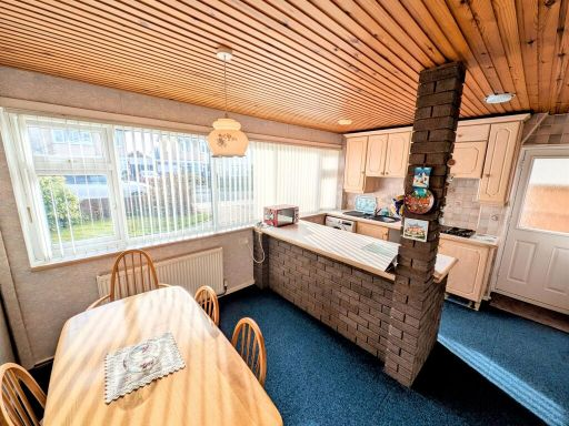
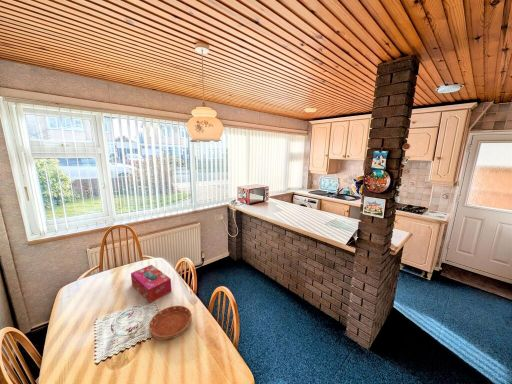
+ saucer (171, 322)
+ tissue box (150, 282)
